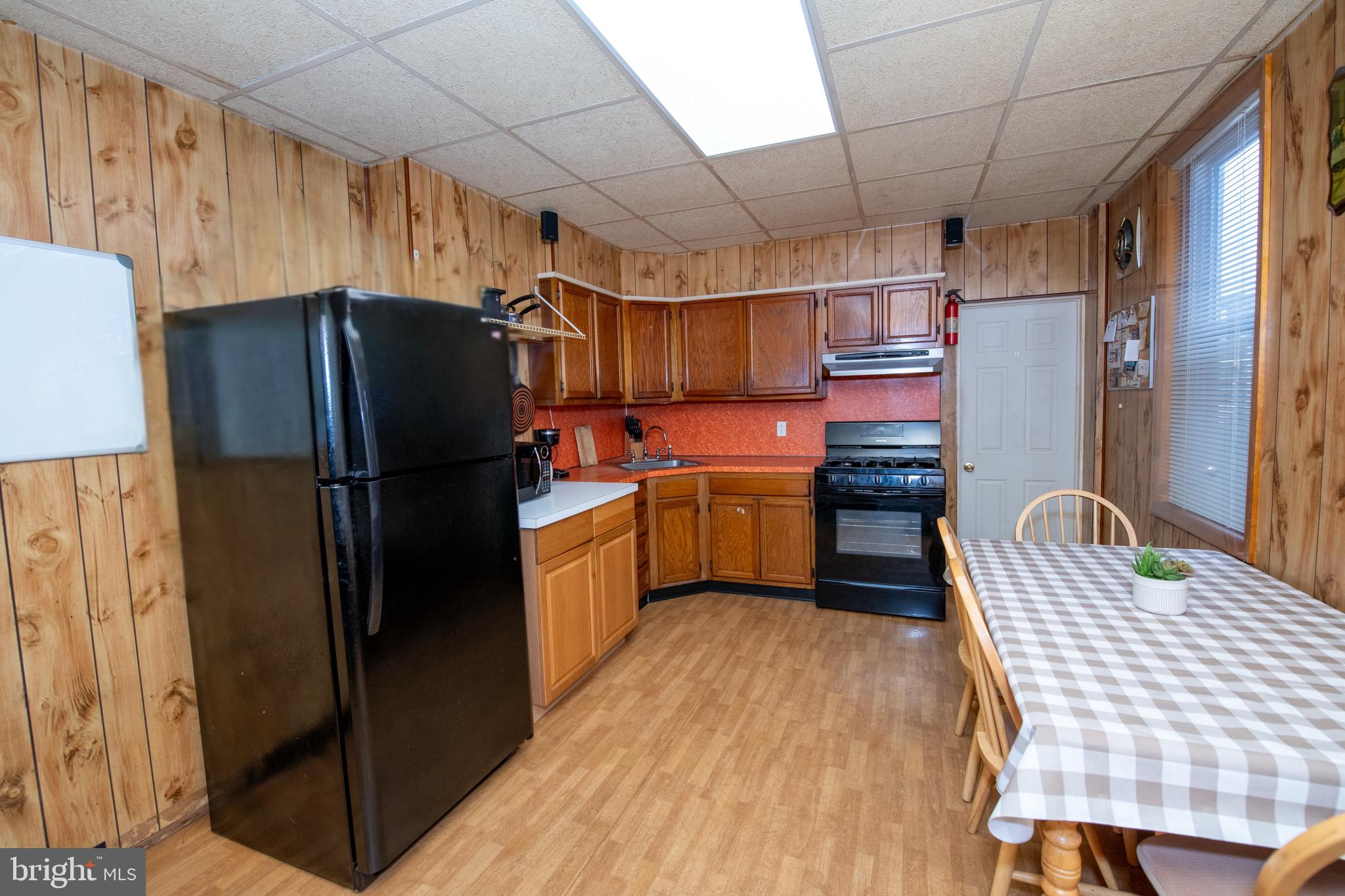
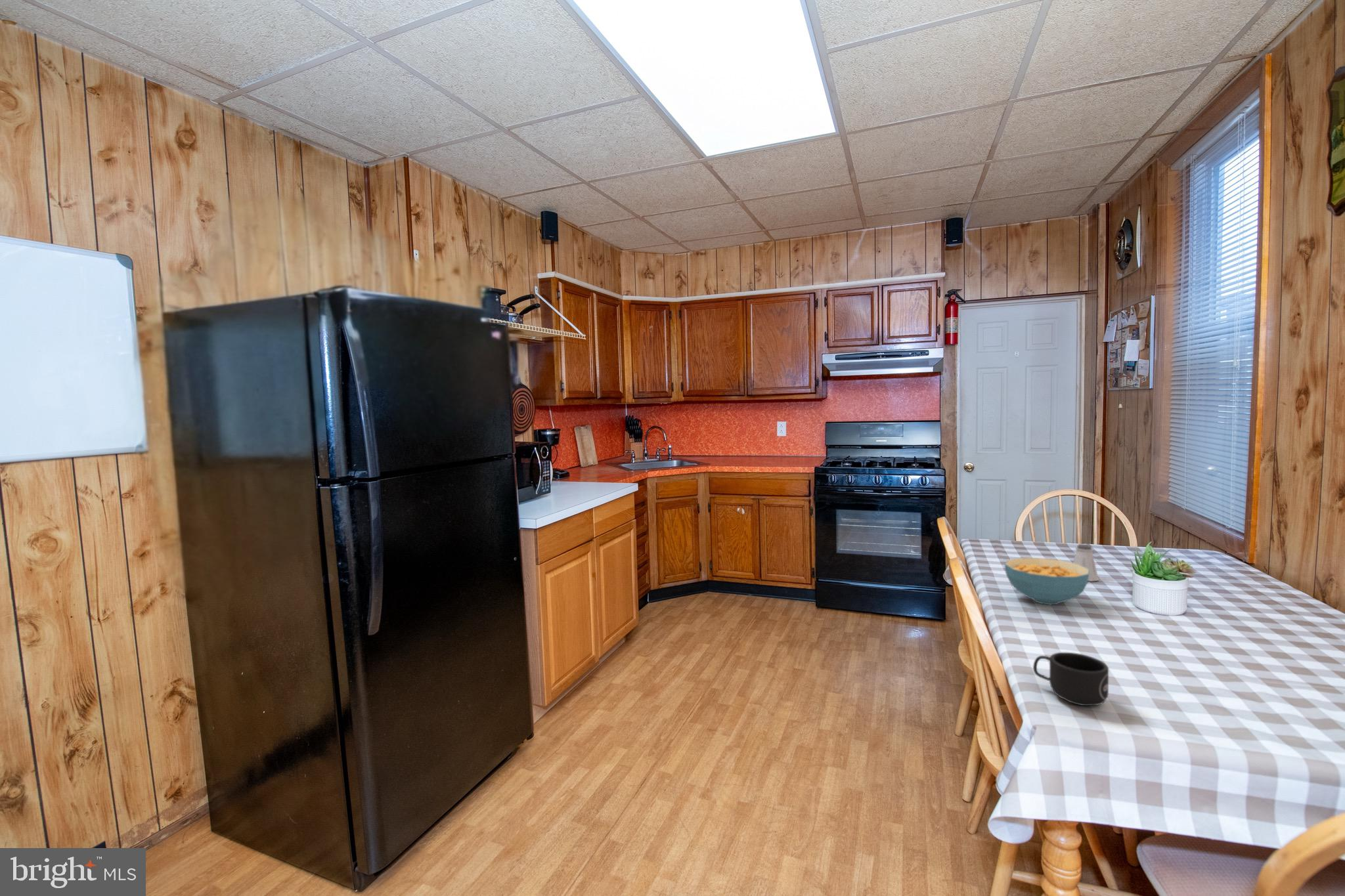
+ mug (1069, 677)
+ saltshaker (1084, 562)
+ cereal bowl (1046, 584)
